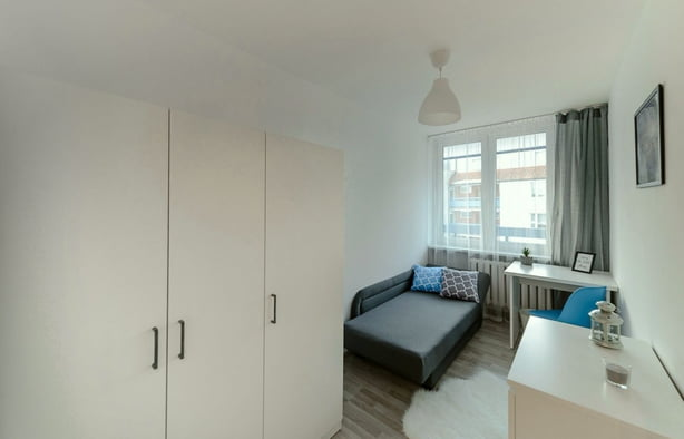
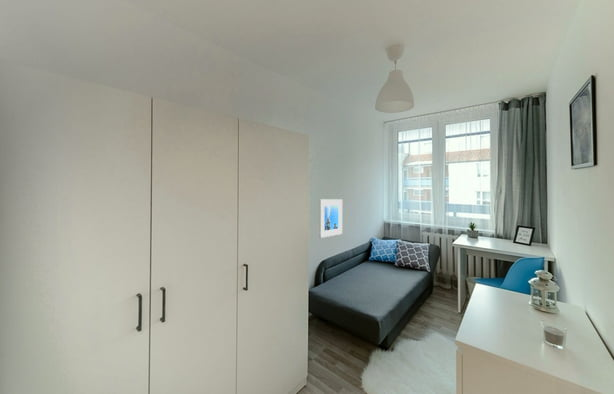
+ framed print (331, 217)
